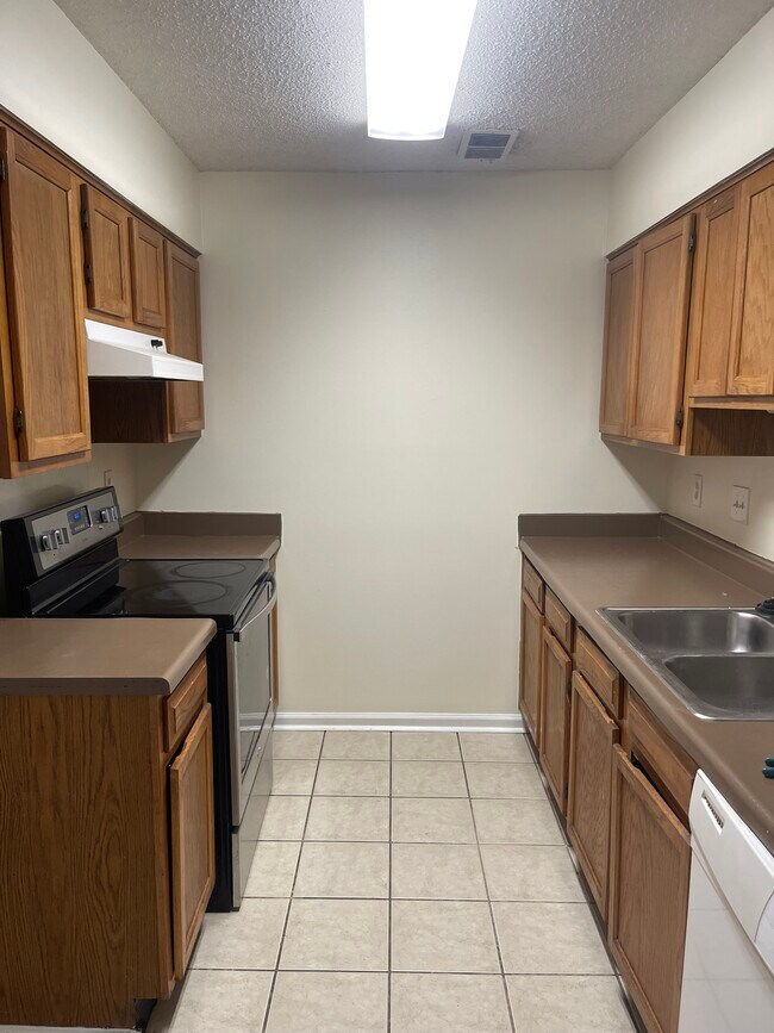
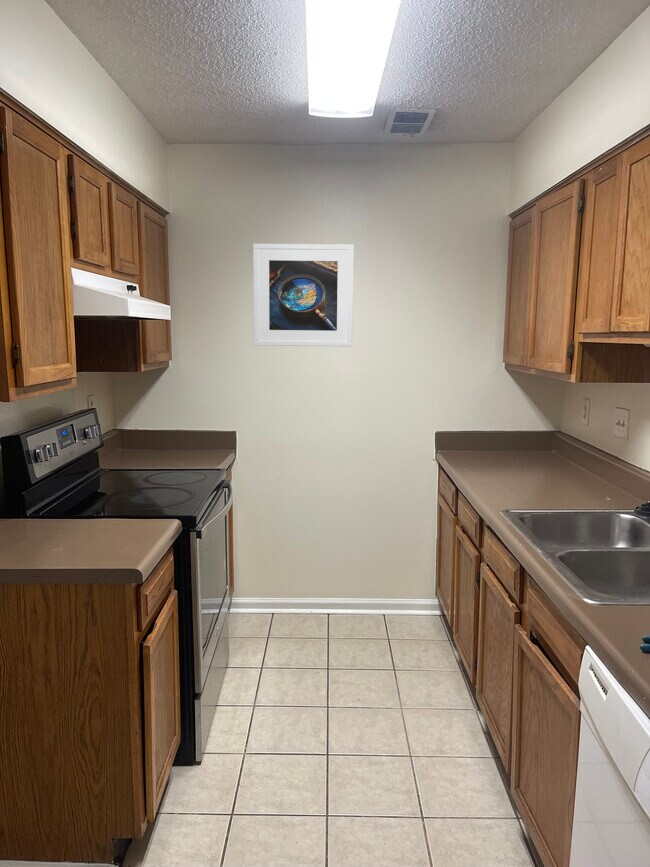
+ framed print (303, 295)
